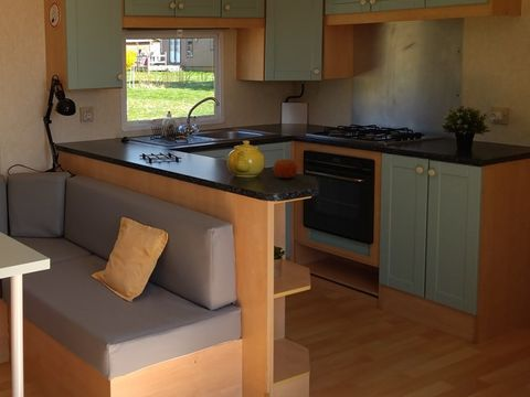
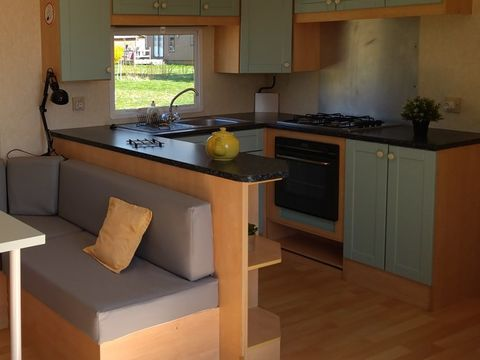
- fruit (285, 168)
